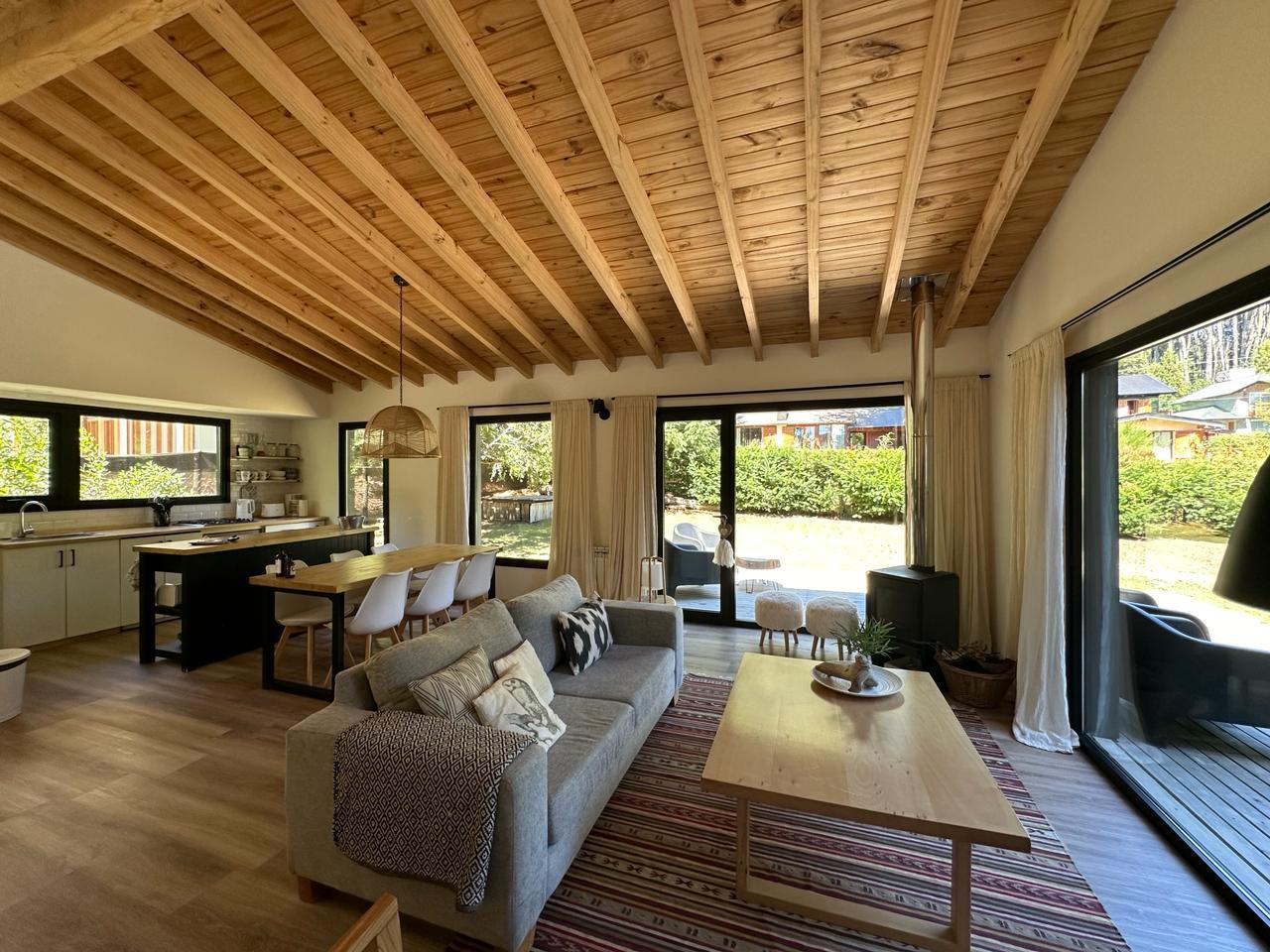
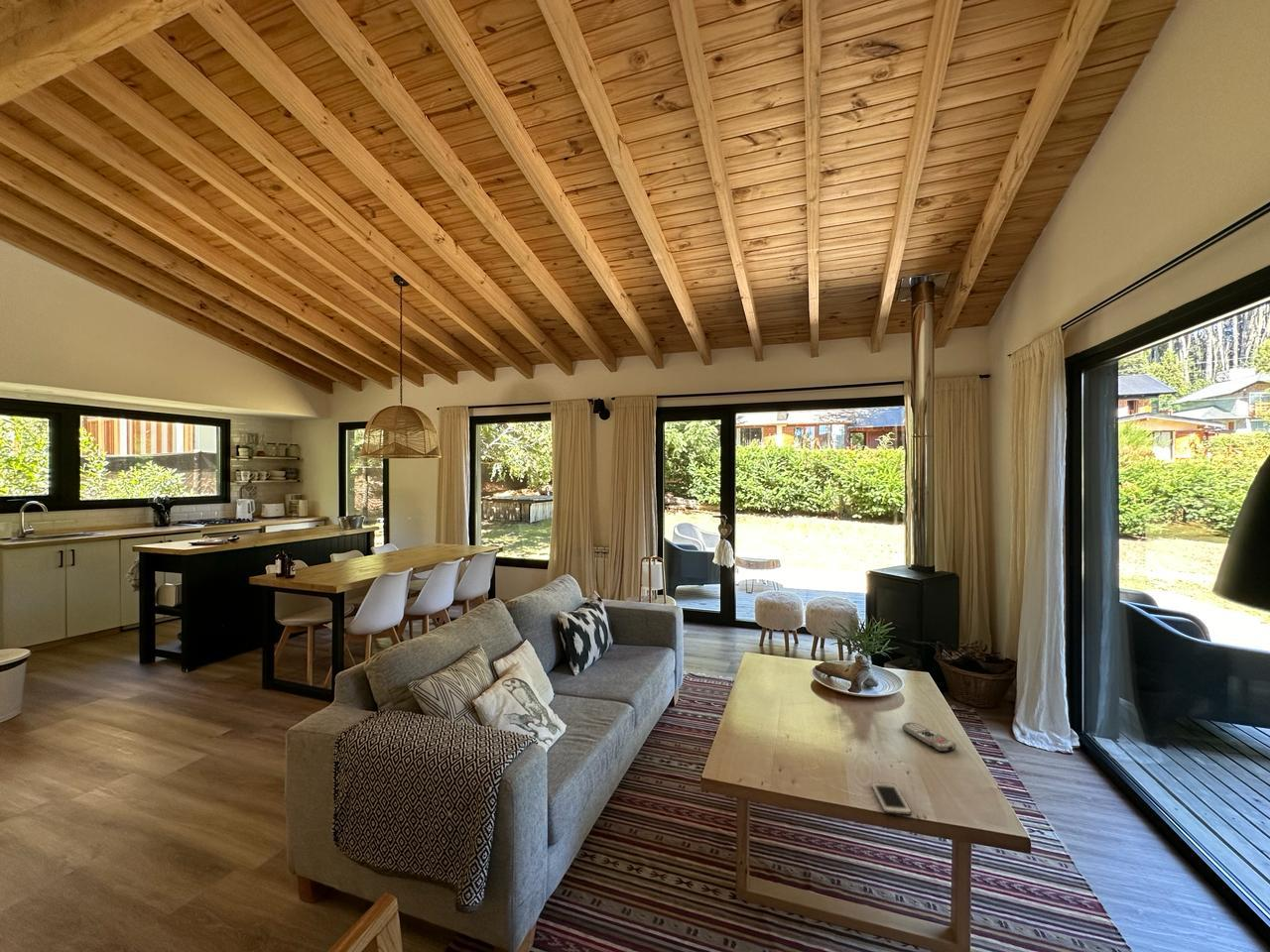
+ remote control (927, 736)
+ cell phone (890, 797)
